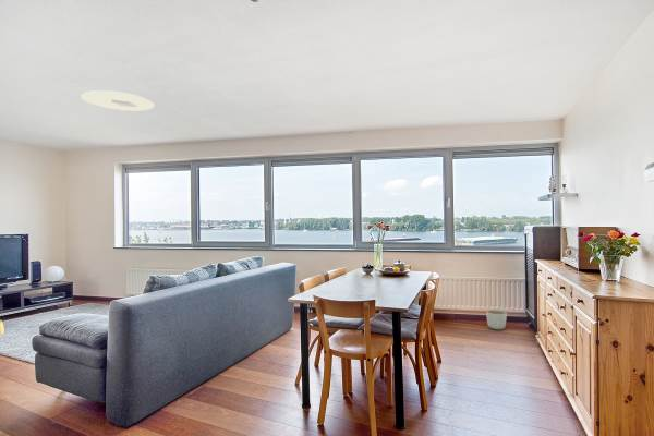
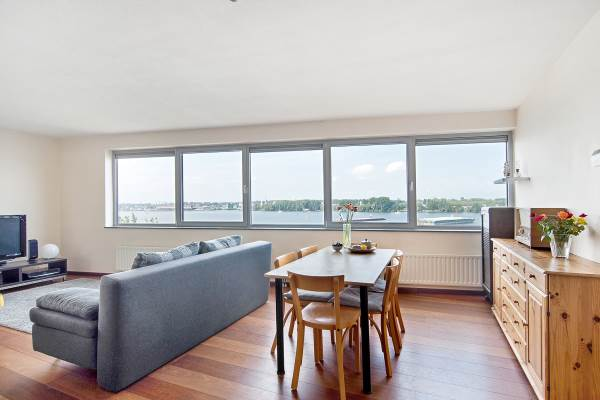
- planter (496, 319)
- ceiling light (119, 98)
